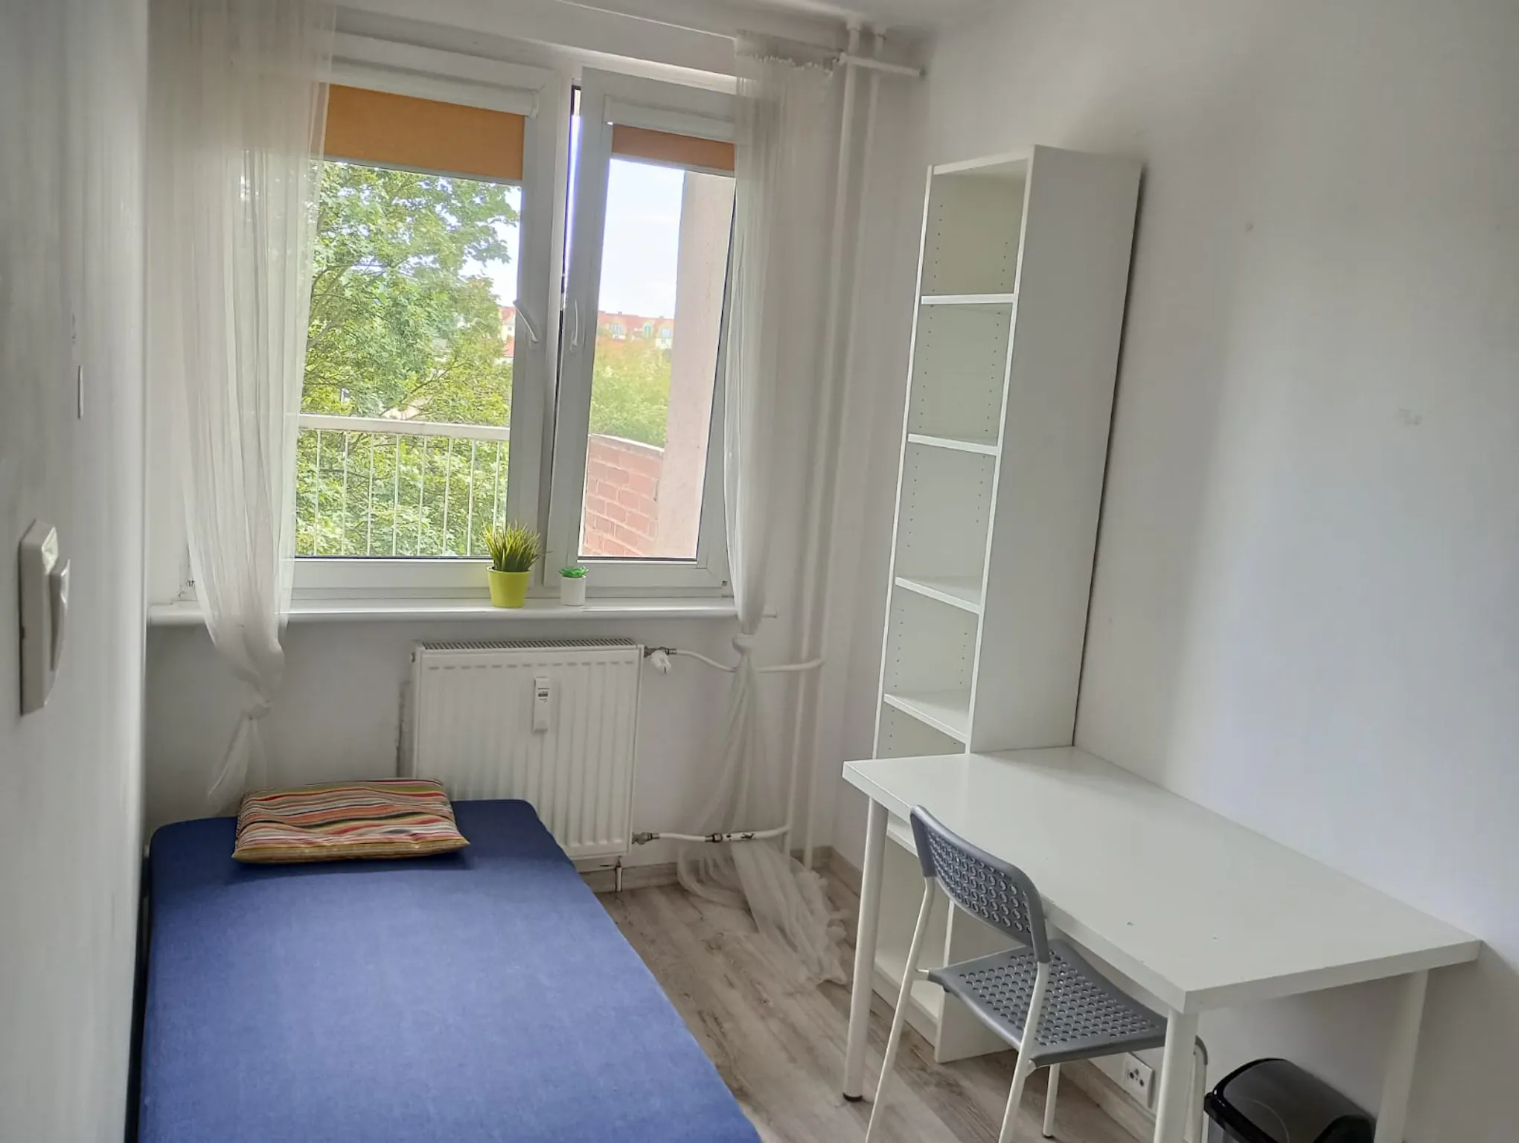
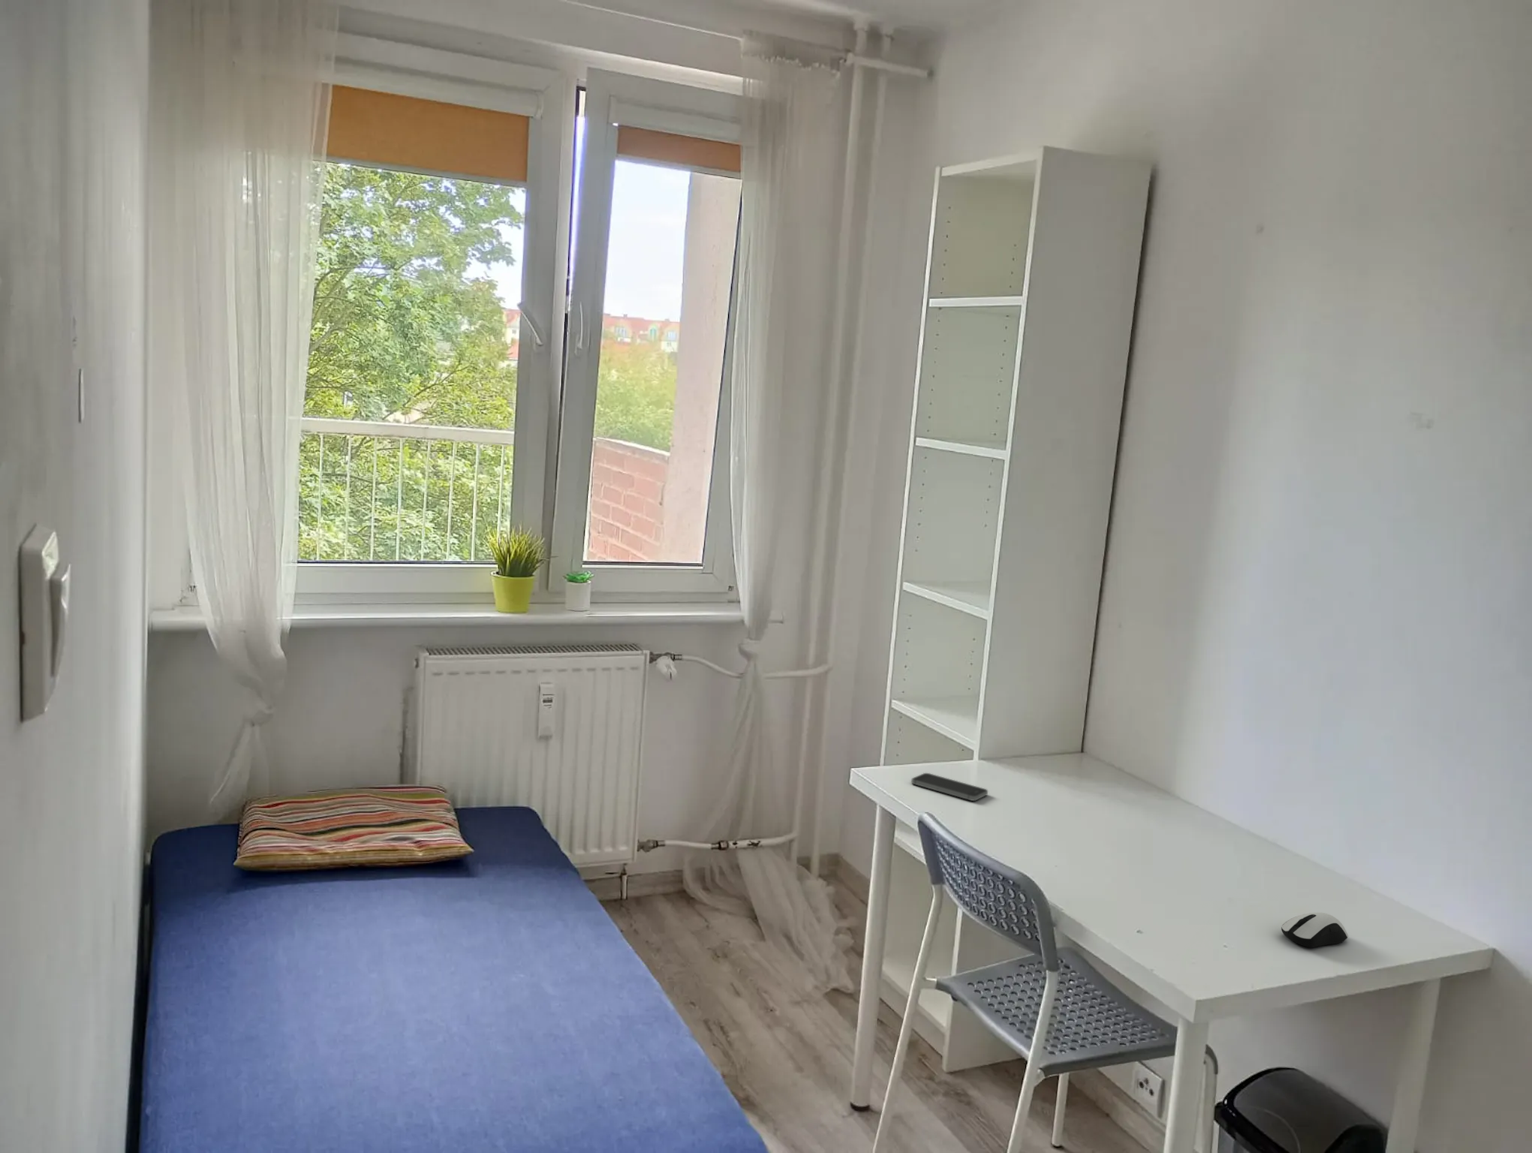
+ computer mouse (1316, 925)
+ smartphone (948, 786)
